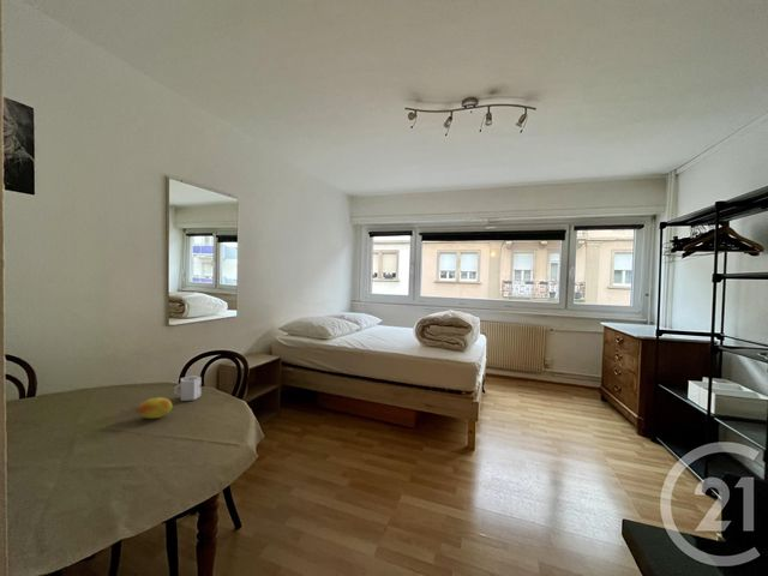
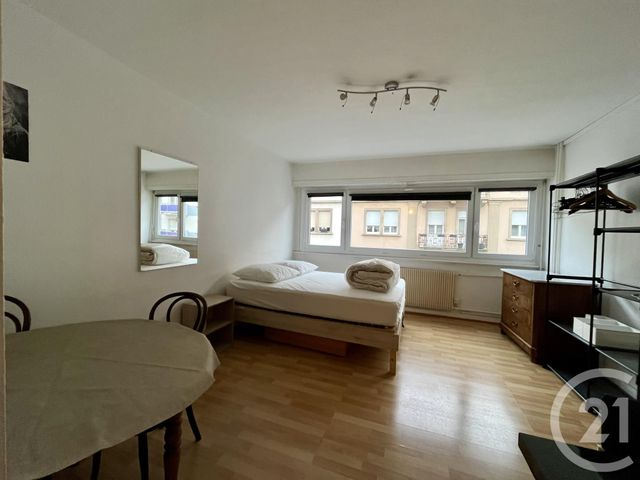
- cup (187, 388)
- fruit (155, 407)
